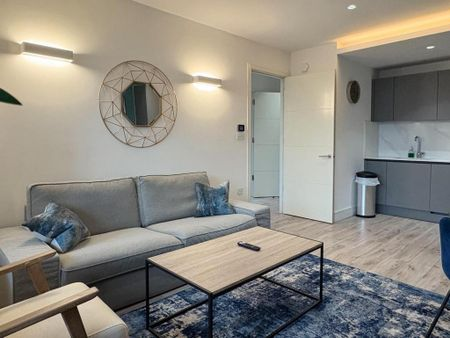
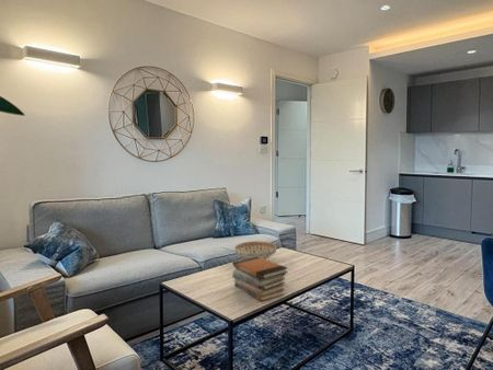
+ decorative bowl (255, 254)
+ book stack (259, 277)
